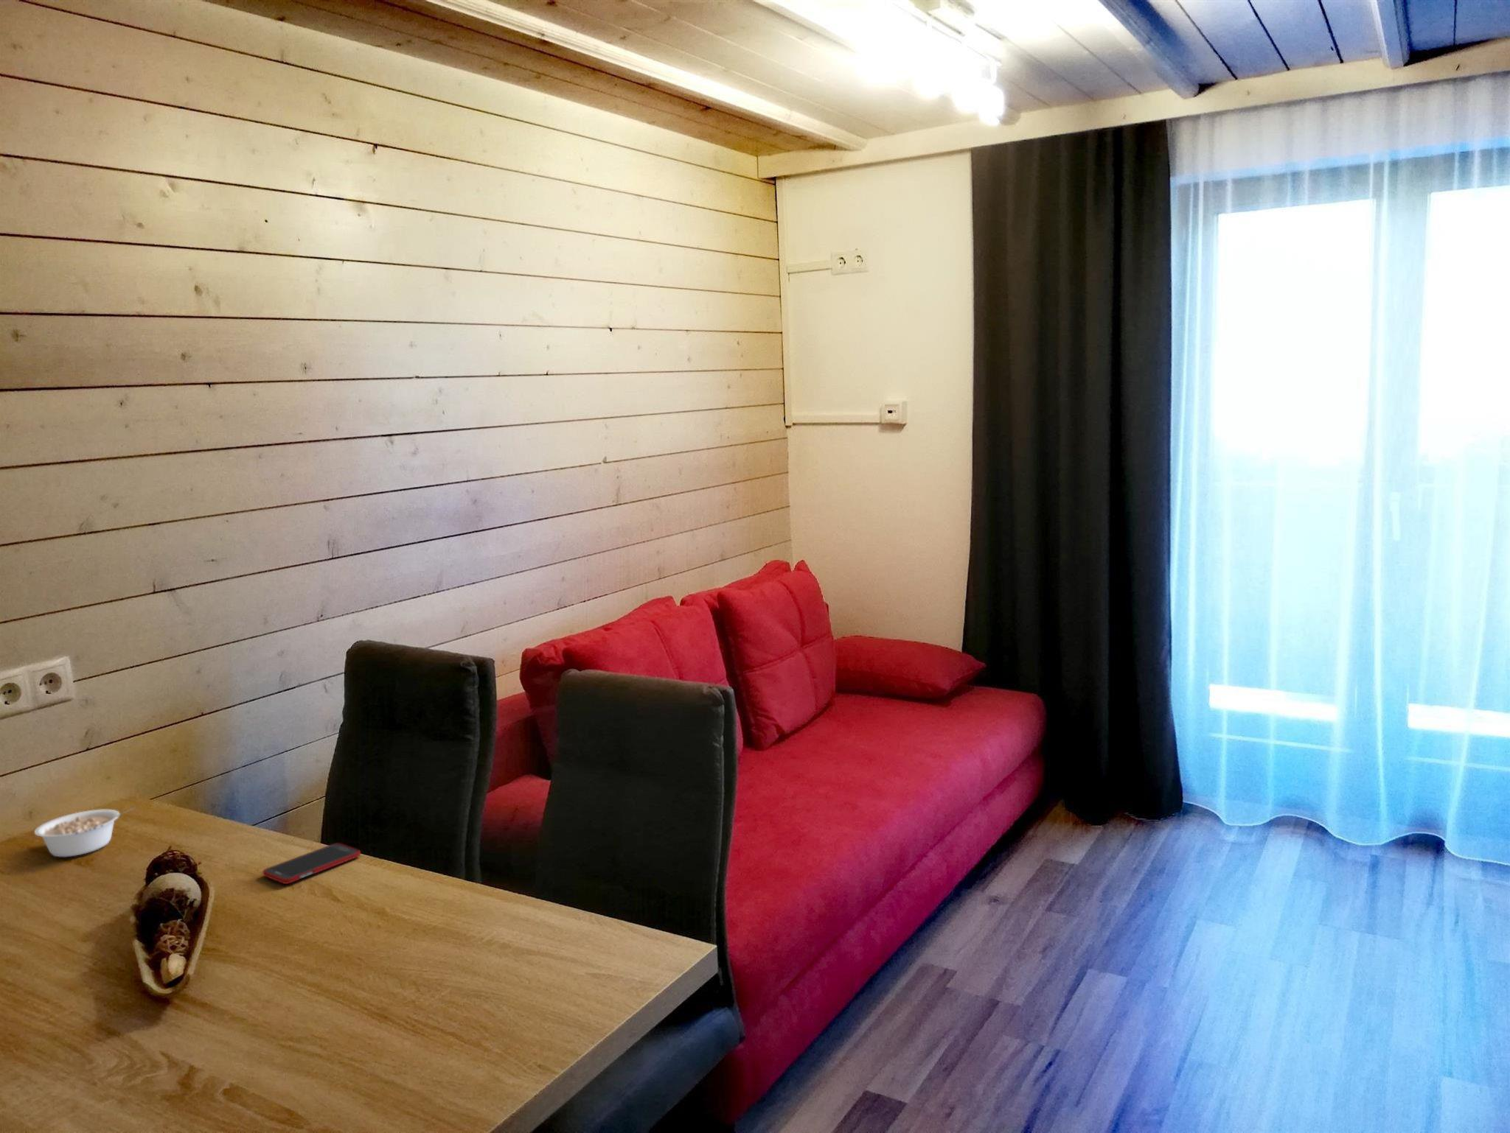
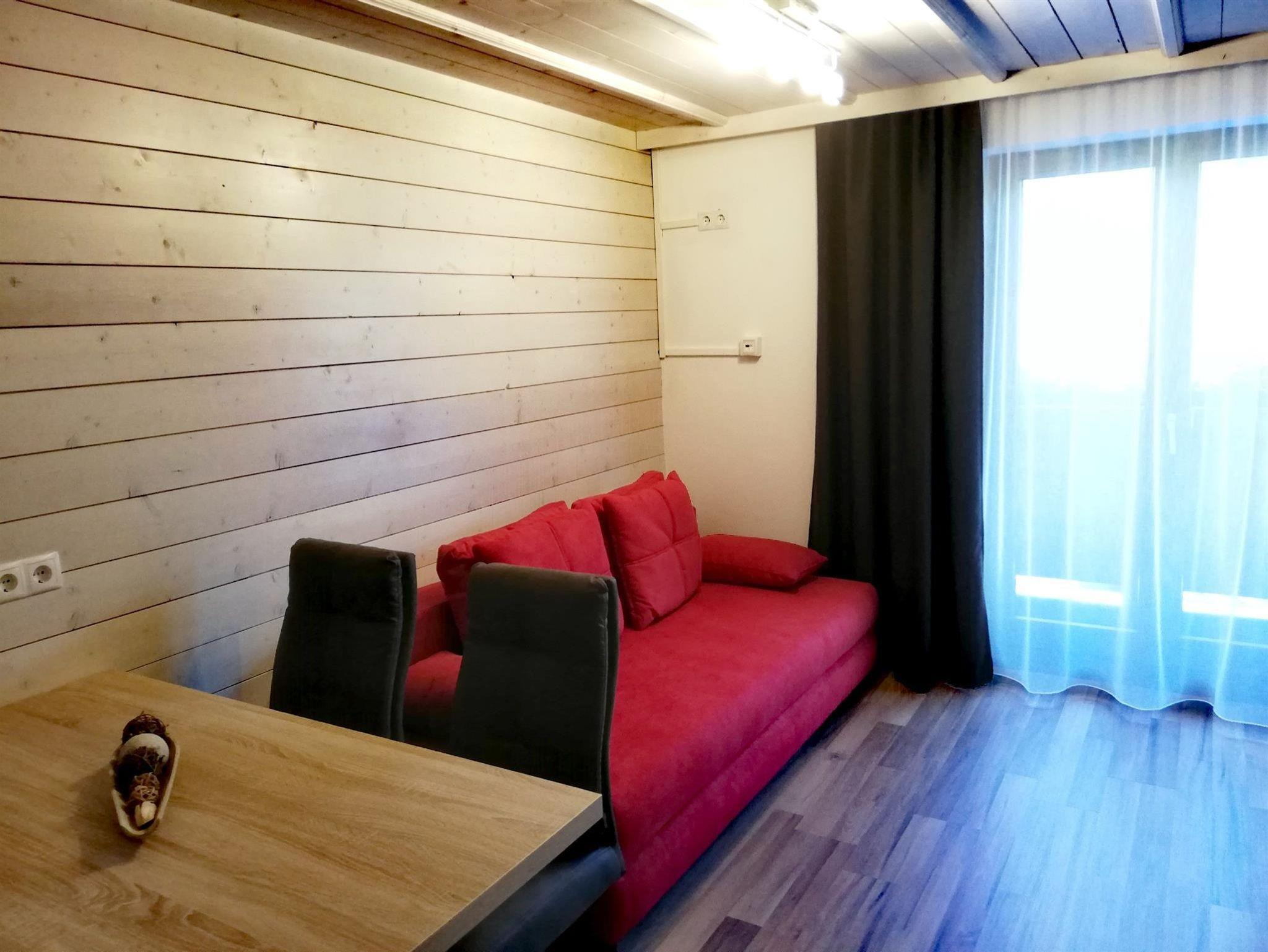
- cell phone (312, 863)
- legume (82, 831)
